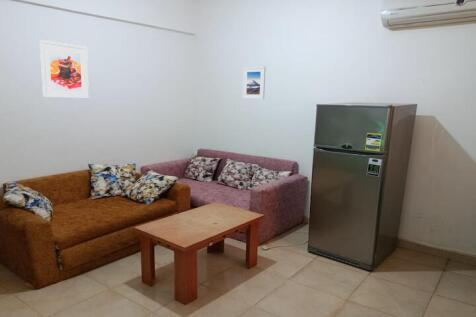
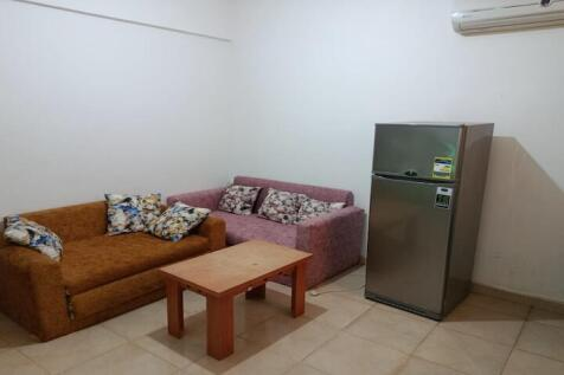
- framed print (65, 71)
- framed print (253, 83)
